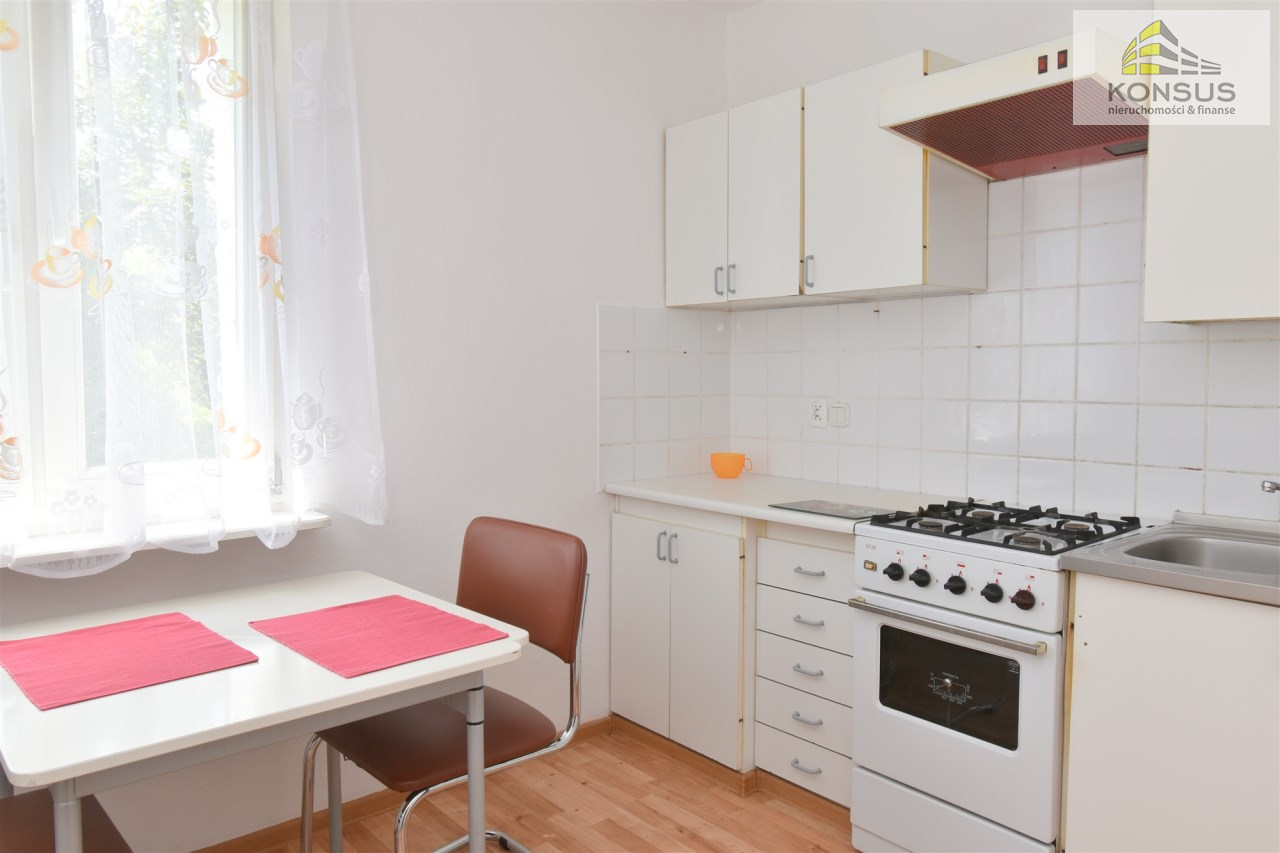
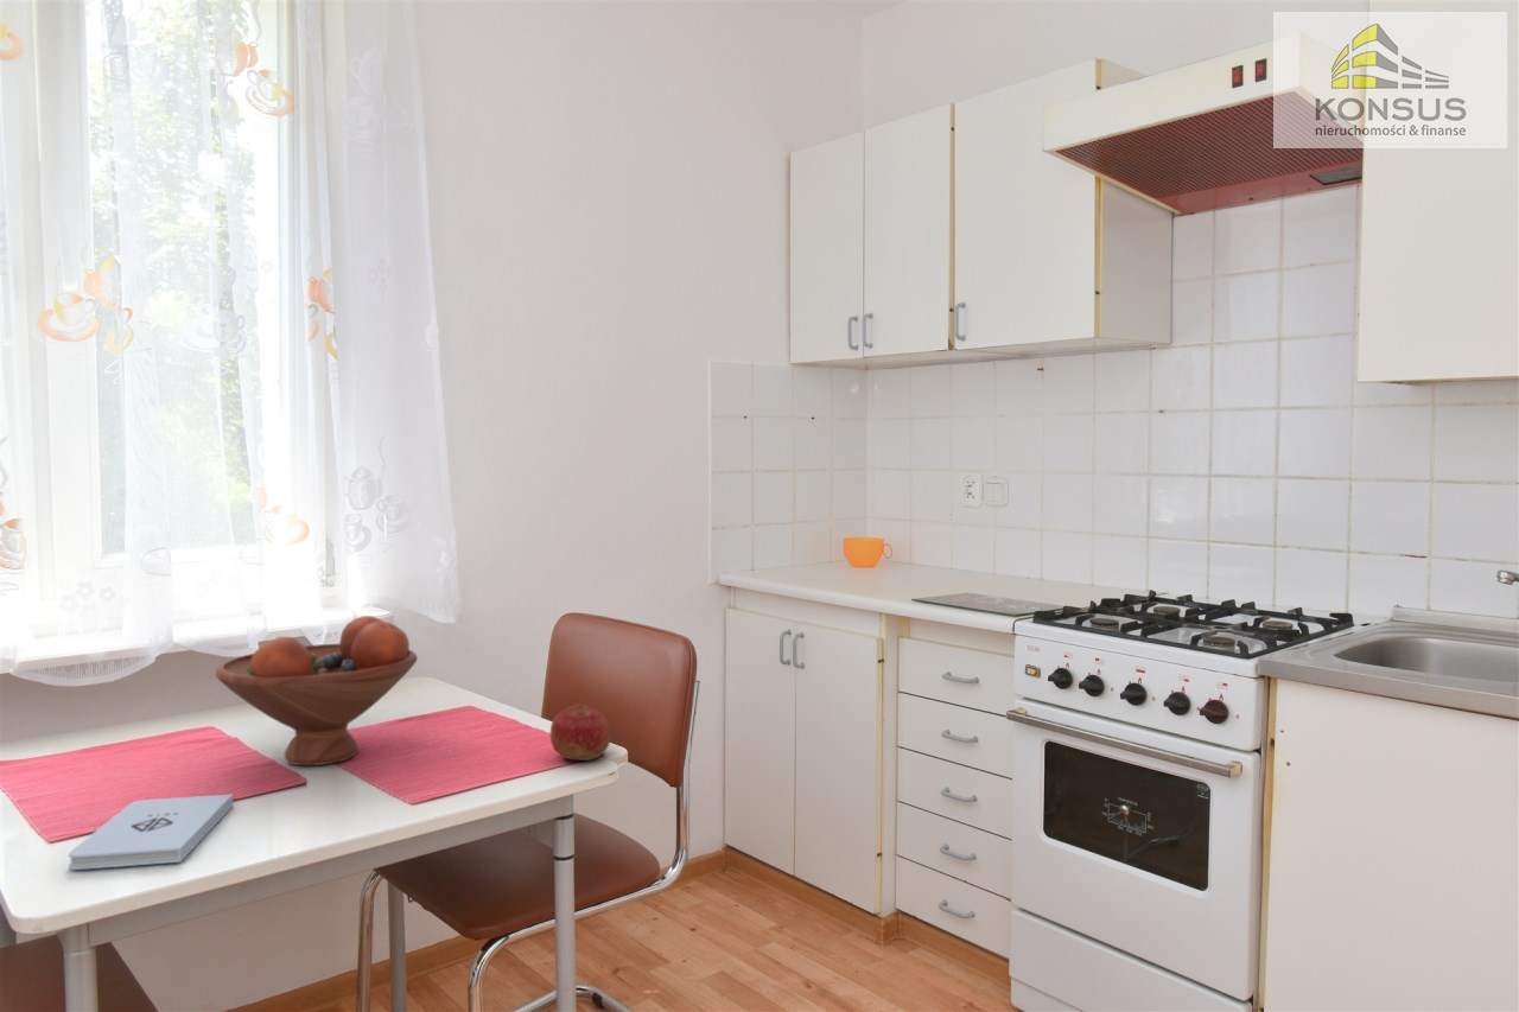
+ fruit bowl (319, 689)
+ apple (580, 732)
+ notepad (155, 828)
